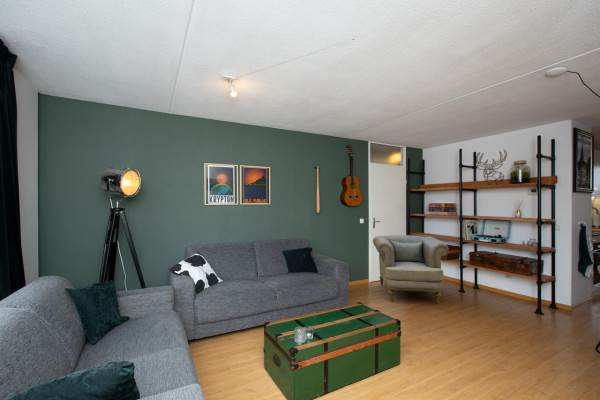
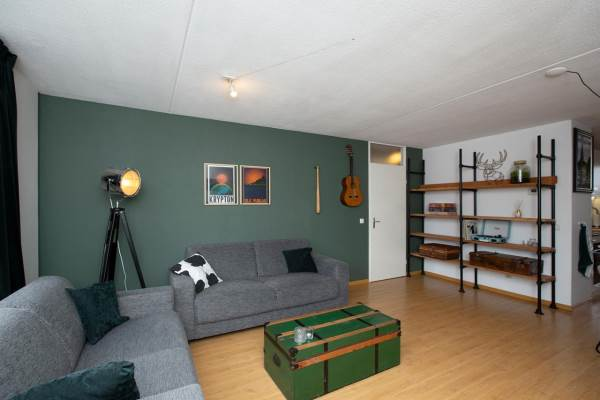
- armchair (408, 266)
